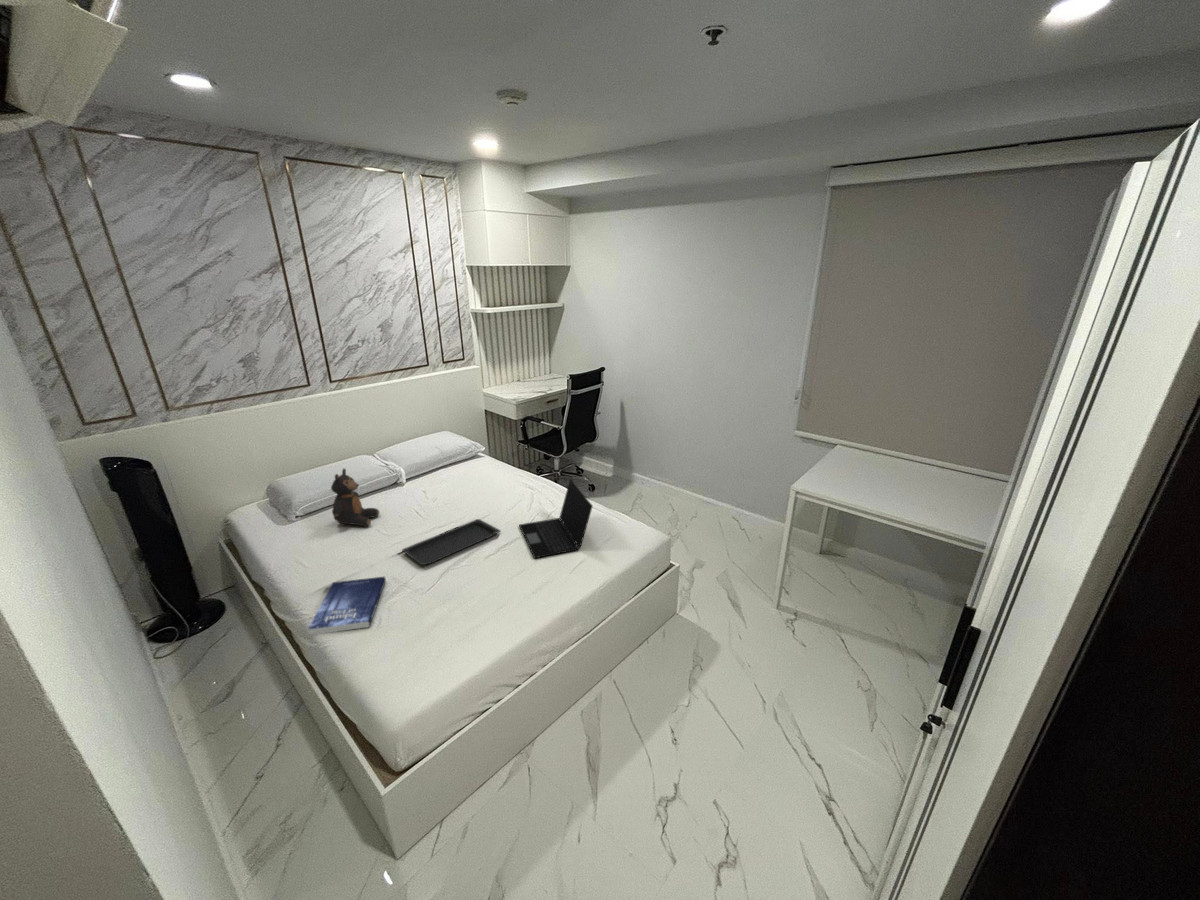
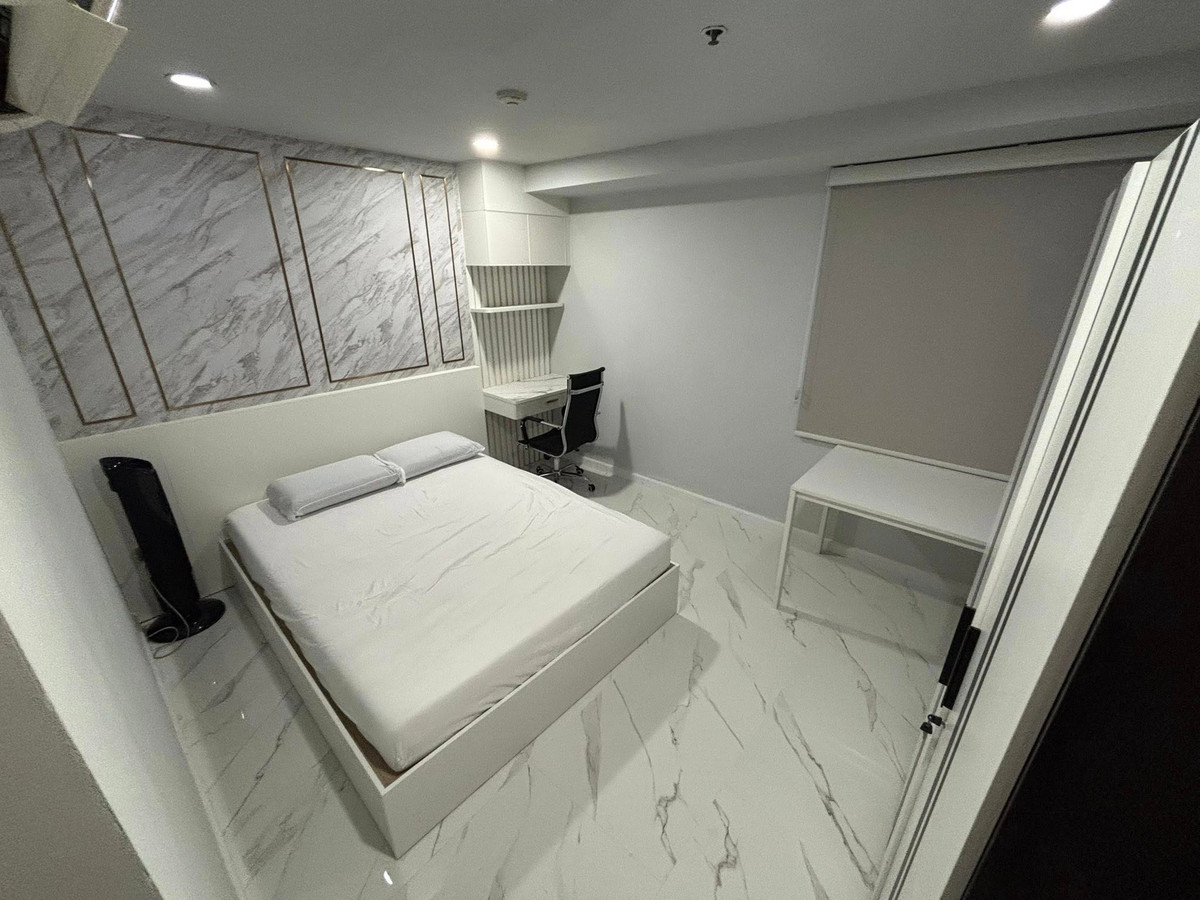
- book (350, 603)
- serving tray (453, 542)
- laptop (555, 518)
- teddy bear (353, 496)
